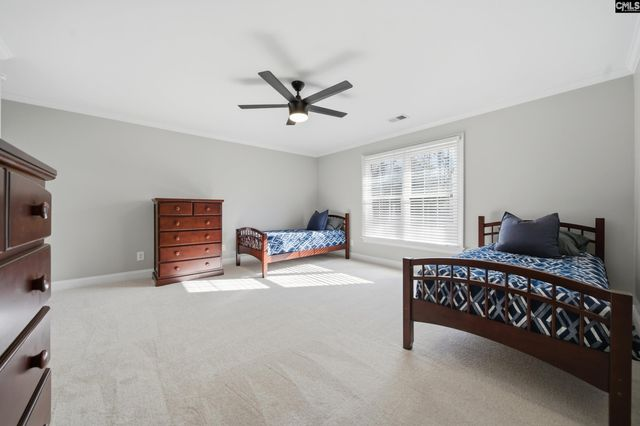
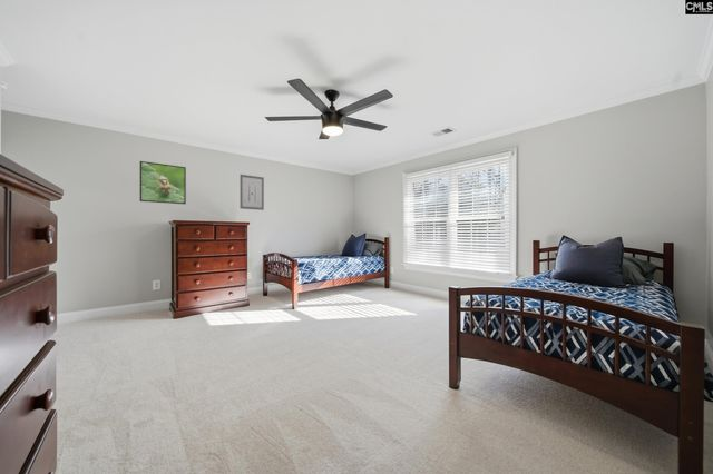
+ wall art (252, 192)
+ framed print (163, 182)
